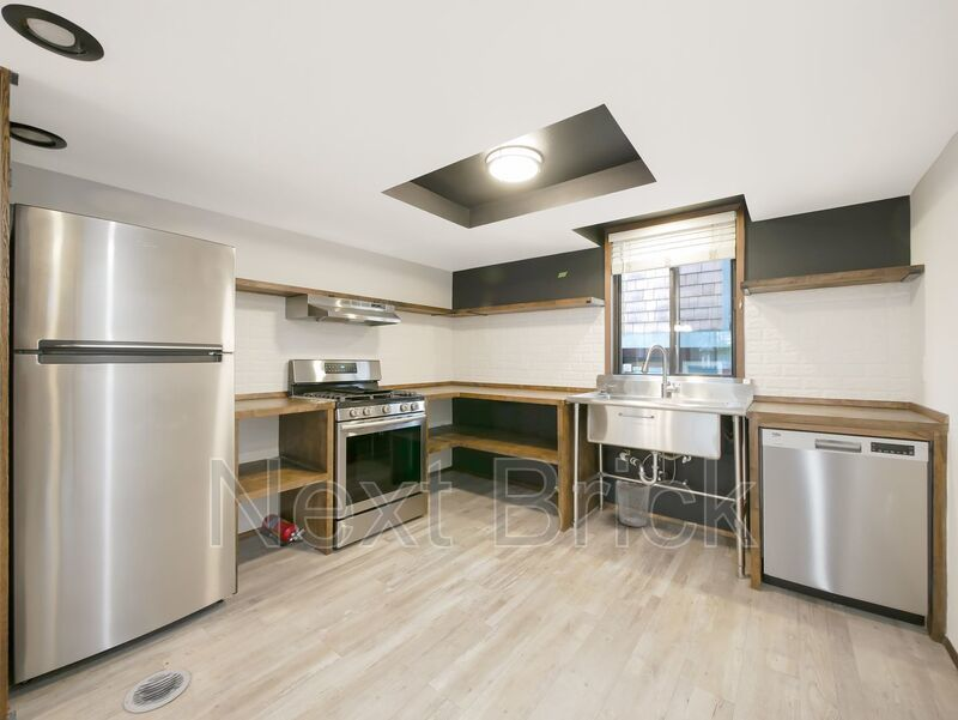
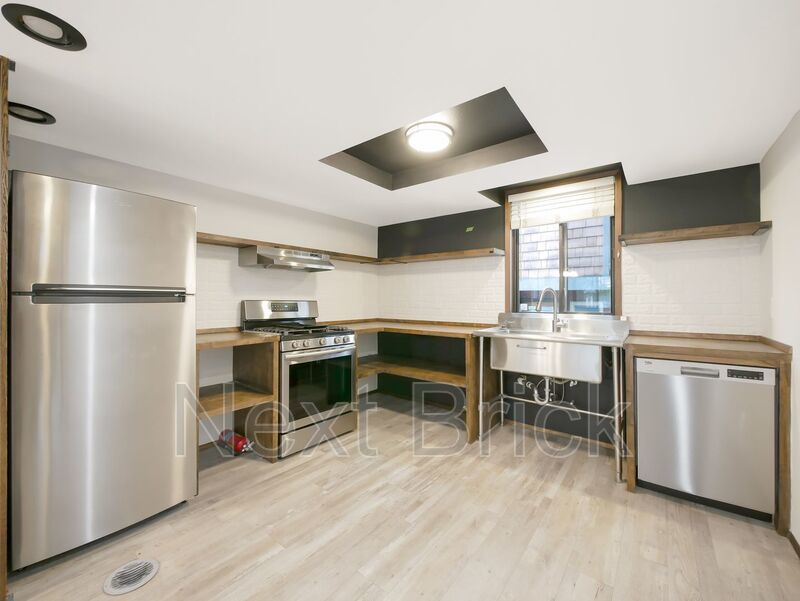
- wastebasket (632, 502)
